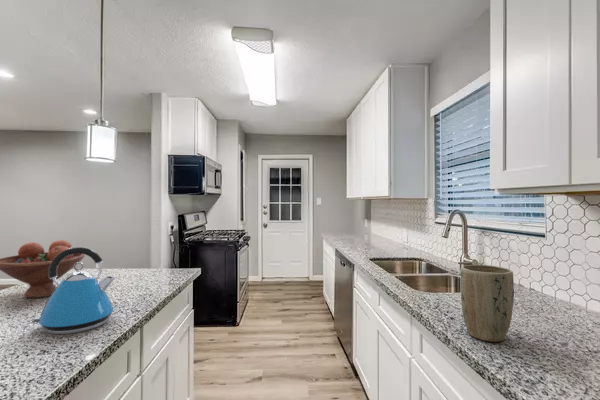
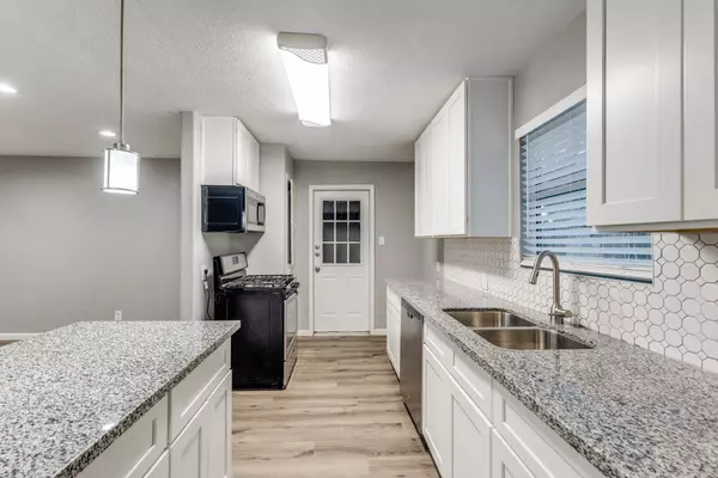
- plant pot (486, 301)
- kettle (75, 285)
- fruit bowl (41, 268)
